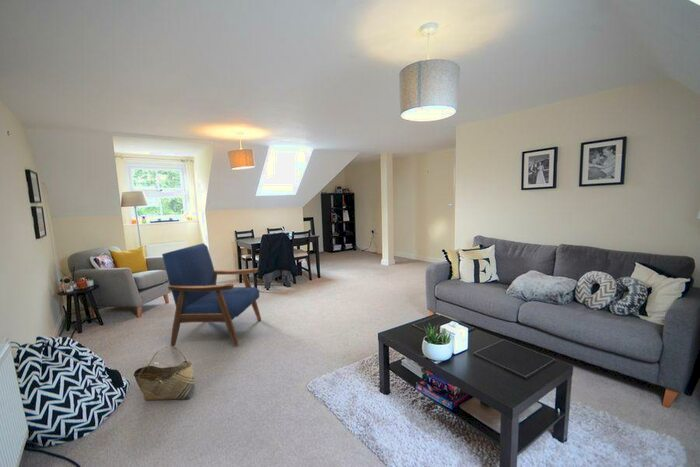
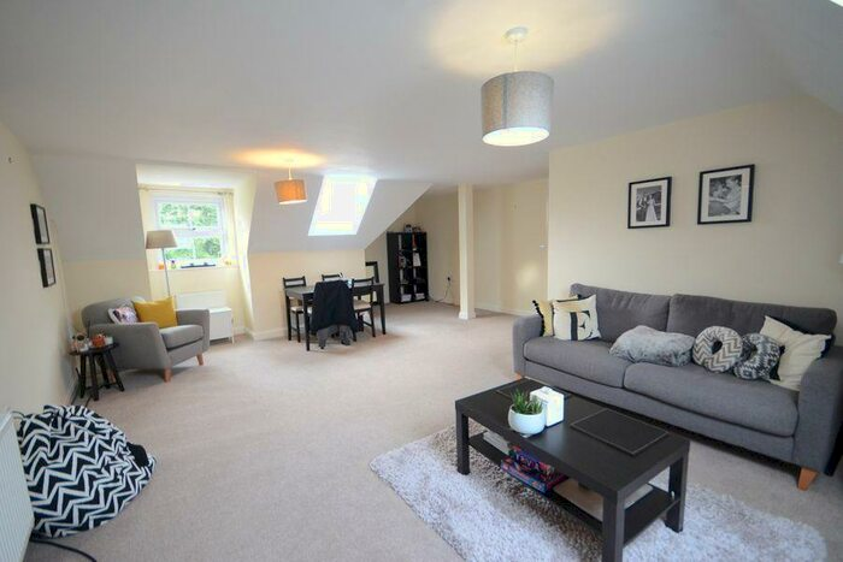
- armchair (216, 289)
- basket (164, 376)
